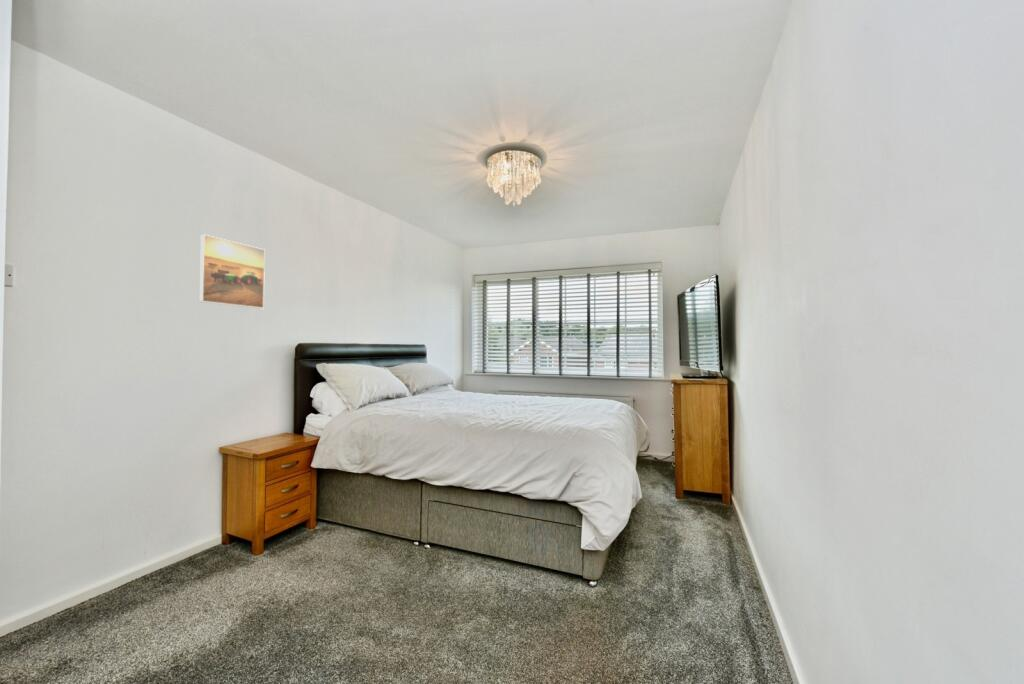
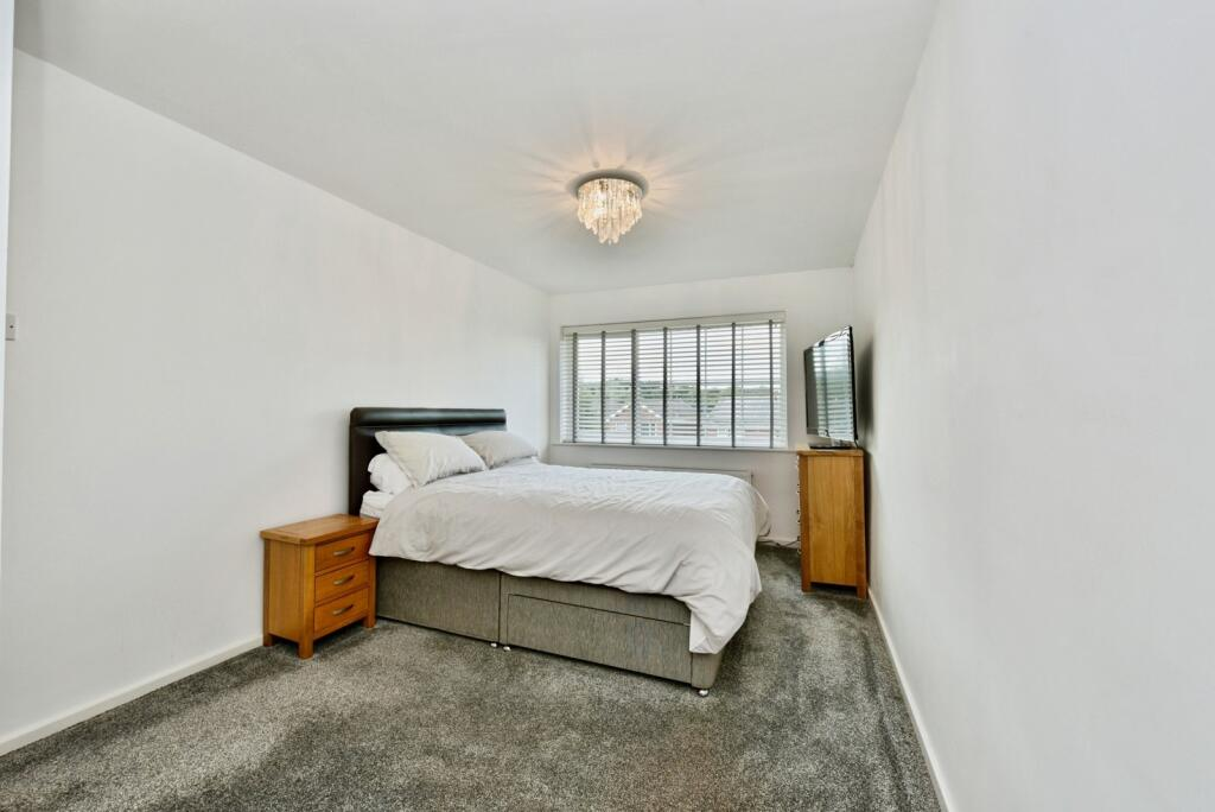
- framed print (234, 273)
